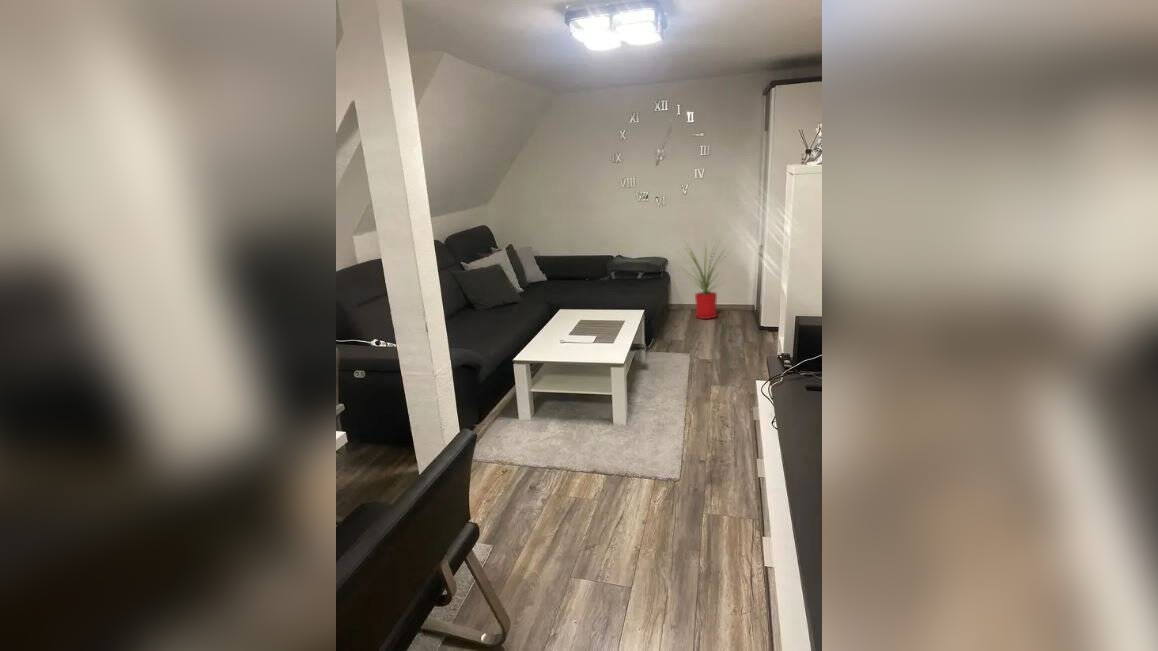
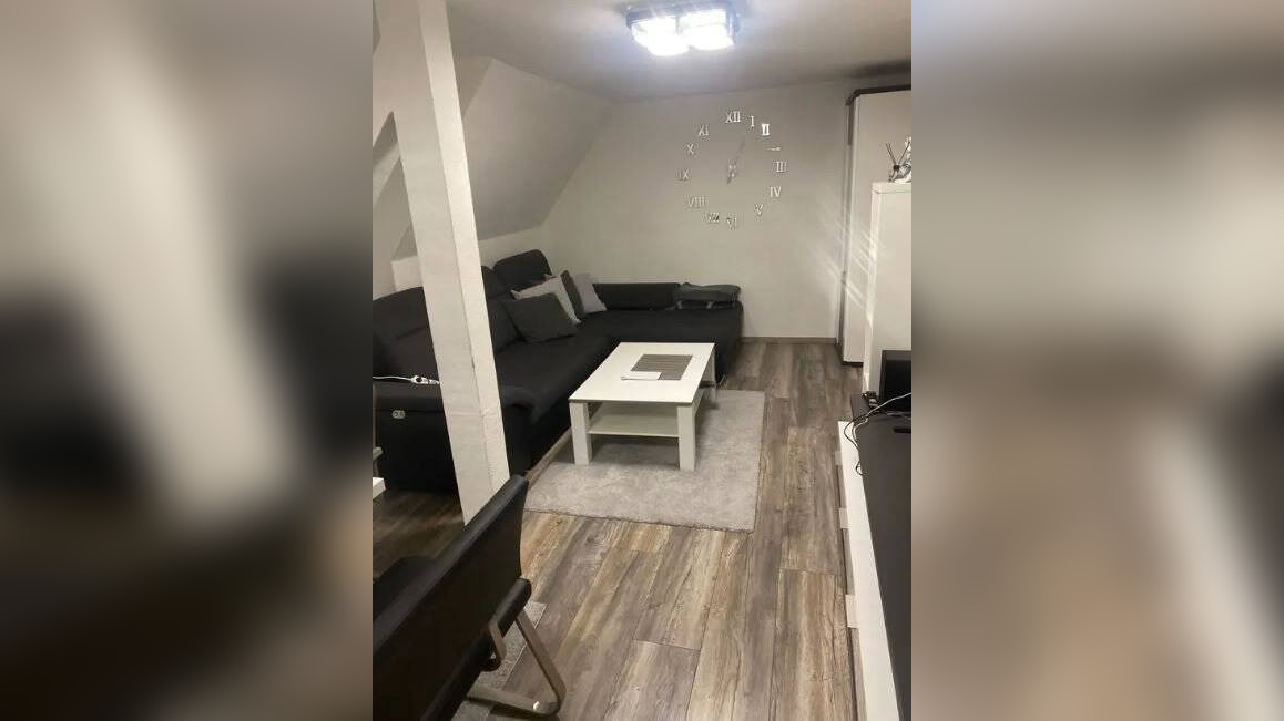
- house plant (705, 278)
